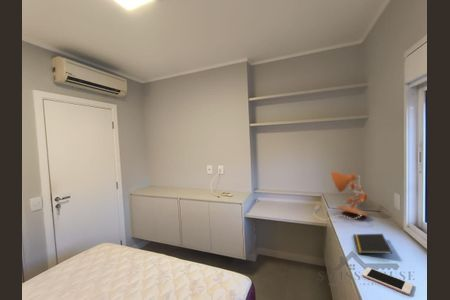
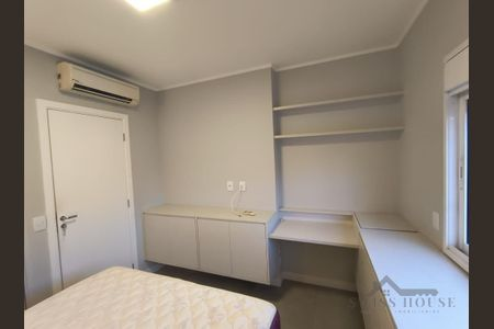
- cell phone (386, 279)
- notepad (370, 242)
- desk lamp (339, 191)
